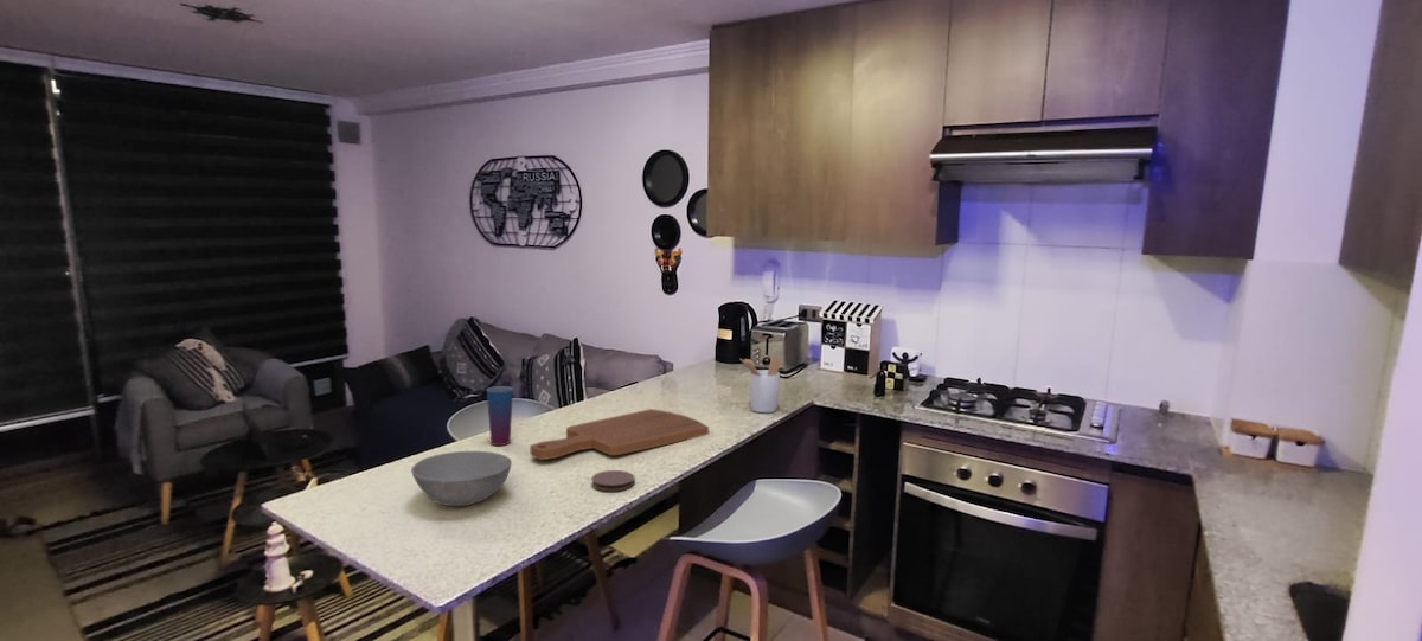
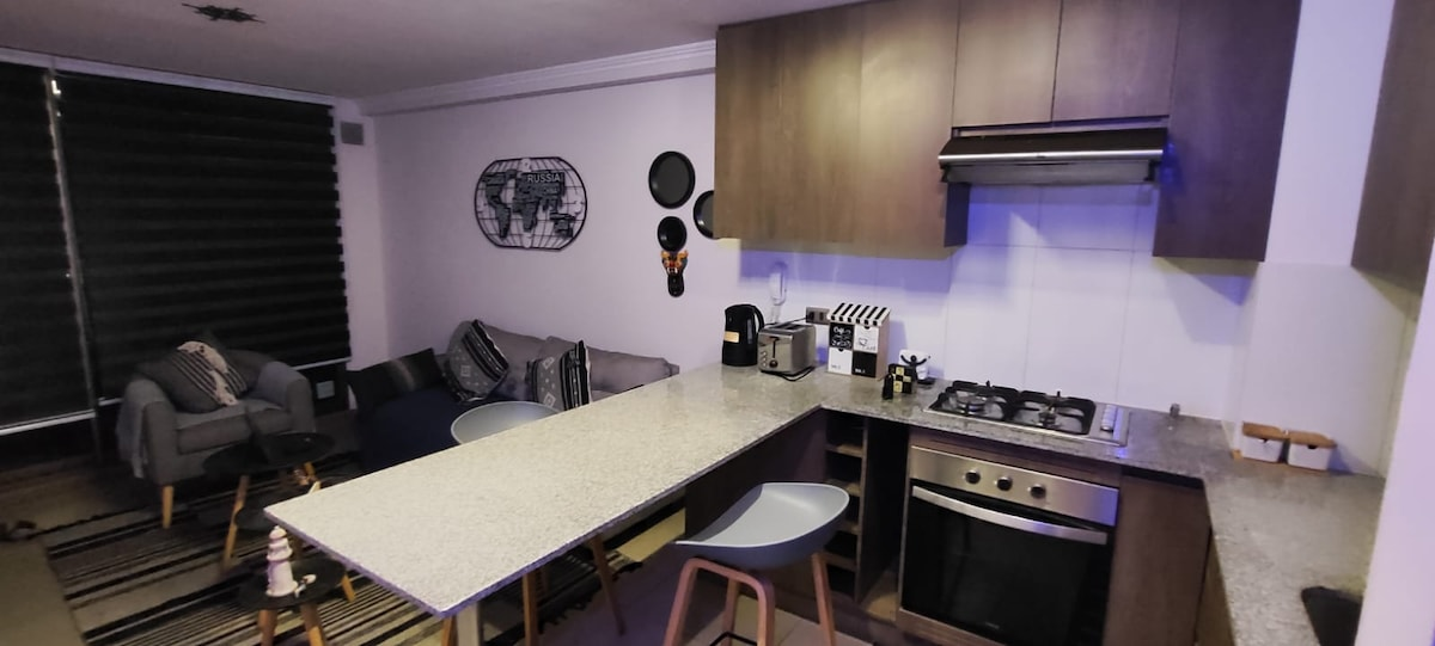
- cup (500, 416)
- utensil holder (758, 383)
- bowl (463, 481)
- coaster (613, 480)
- cutting board (628, 431)
